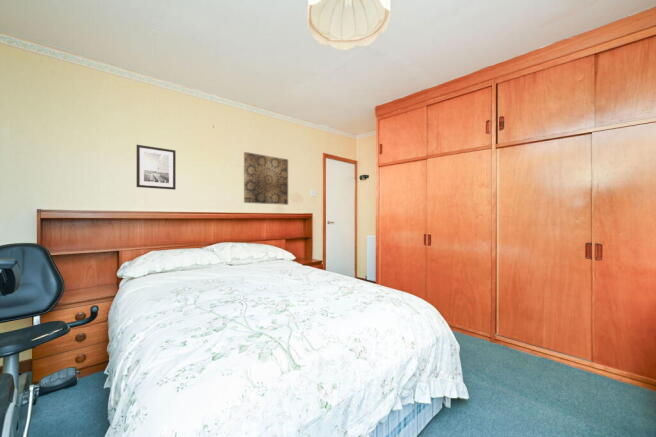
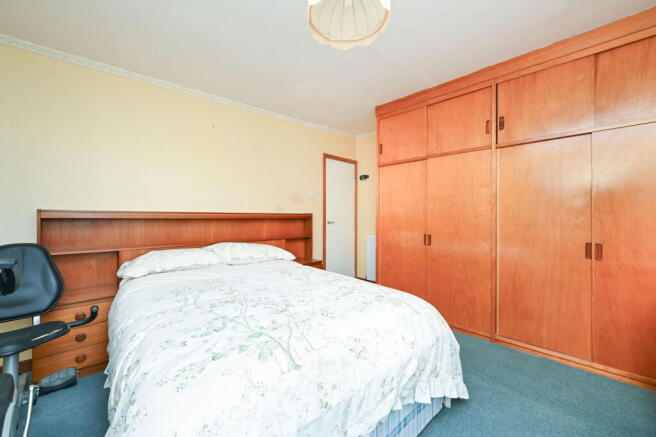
- wall art (267, 179)
- wall art (156, 168)
